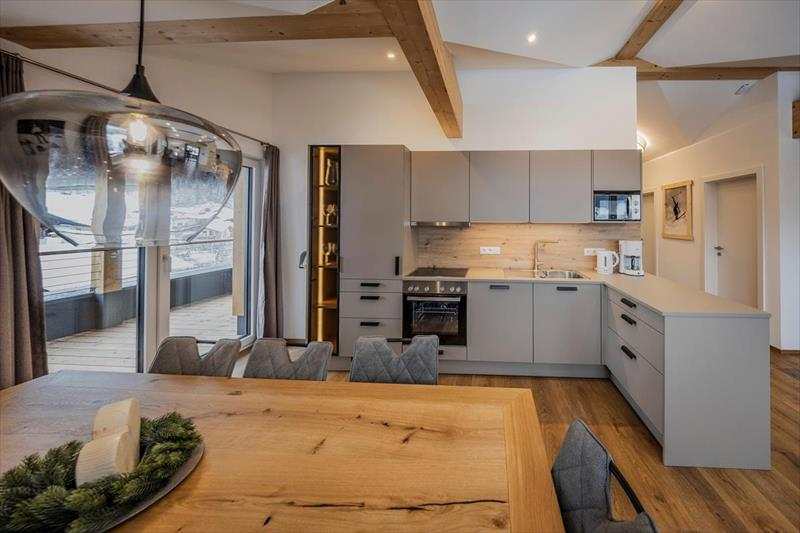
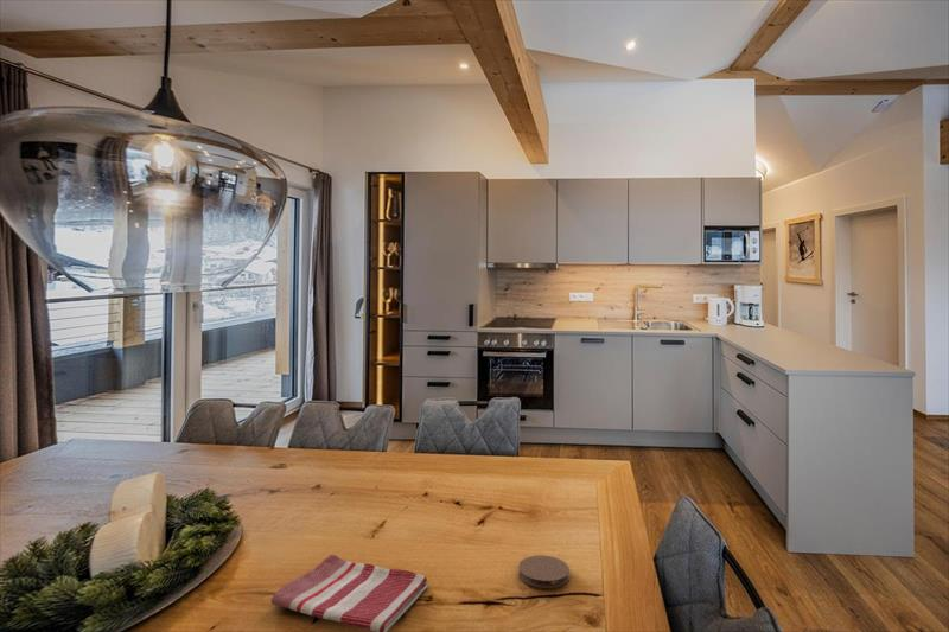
+ coaster (543, 570)
+ dish towel (352, 589)
